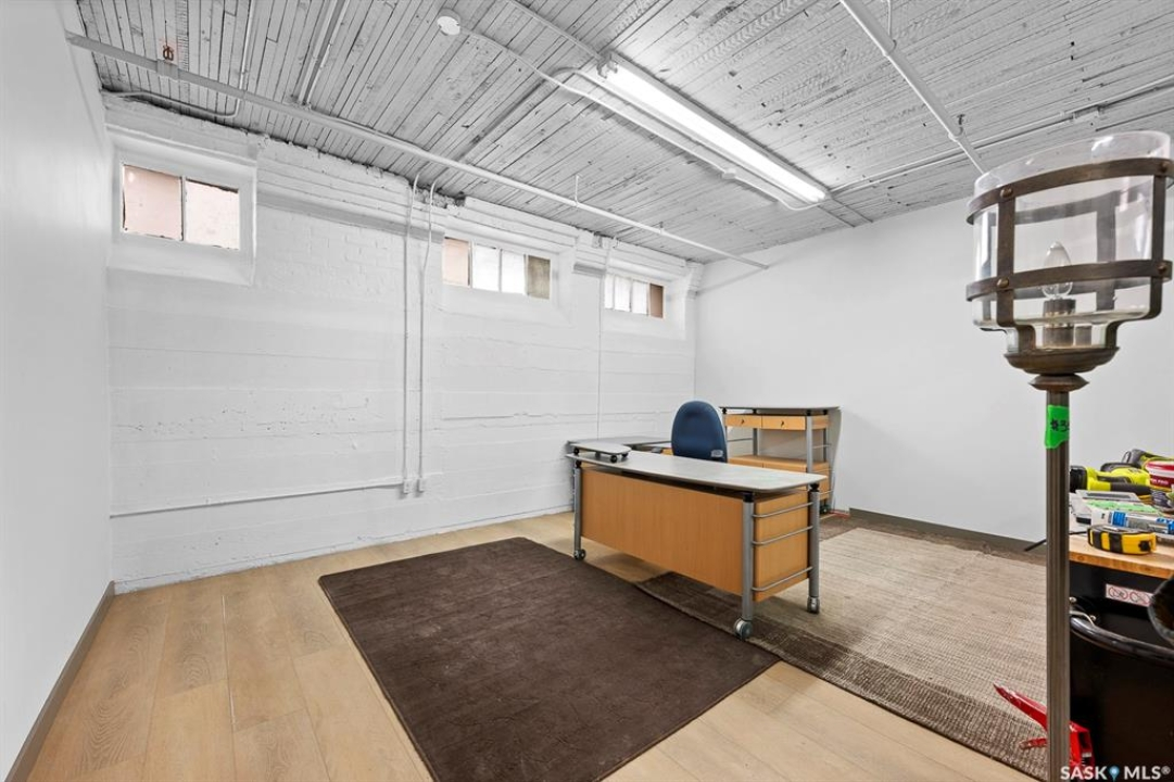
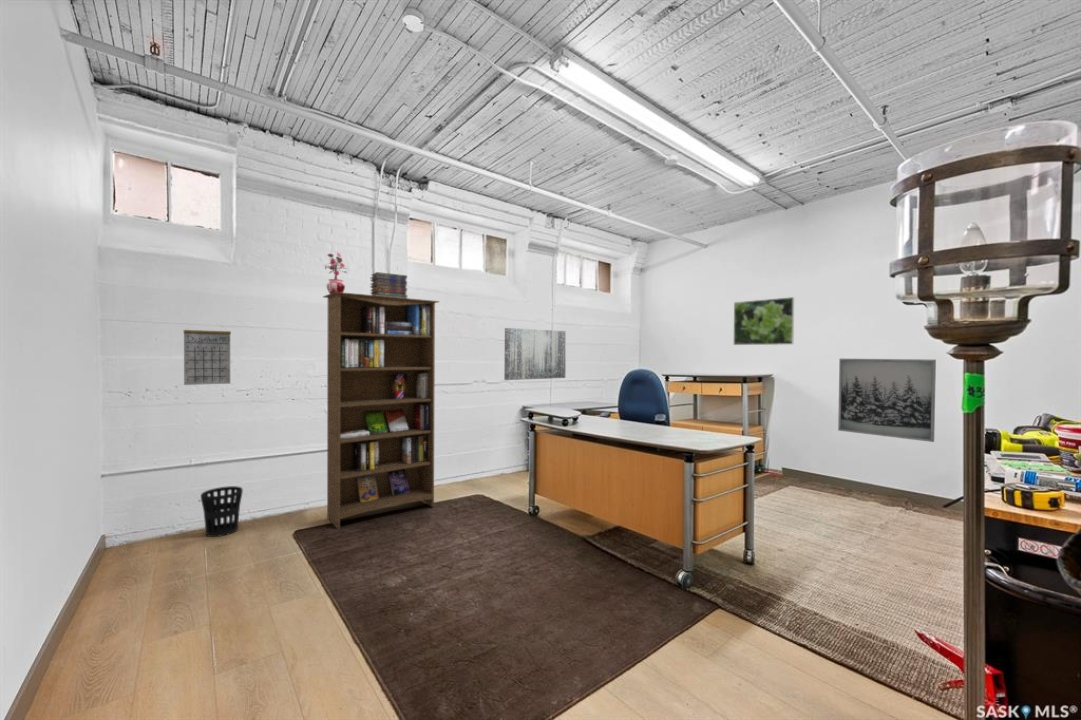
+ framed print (762, 322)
+ bookcase (382, 405)
+ wall art (536, 354)
+ potted plant (336, 273)
+ wall art (883, 397)
+ wastebasket (222, 511)
+ calendar (207, 351)
+ book stack (388, 287)
